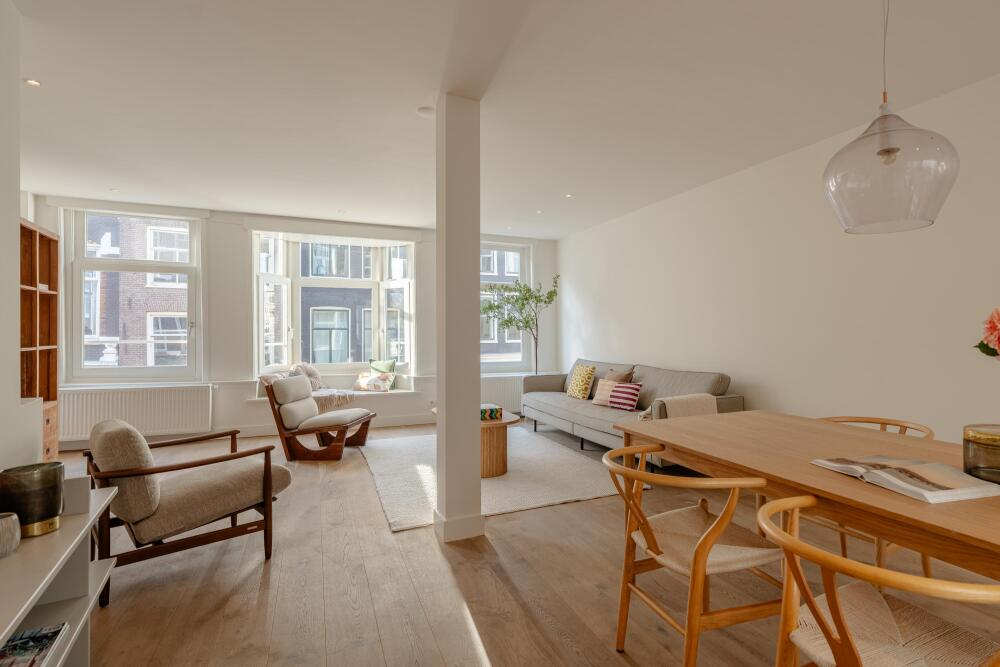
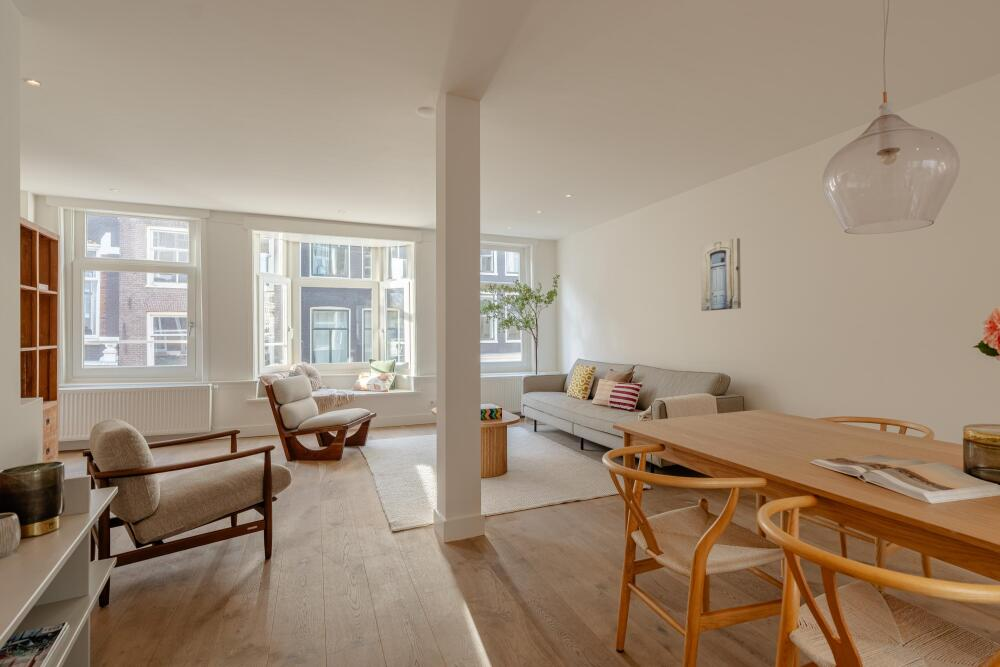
+ wall art (719, 276)
